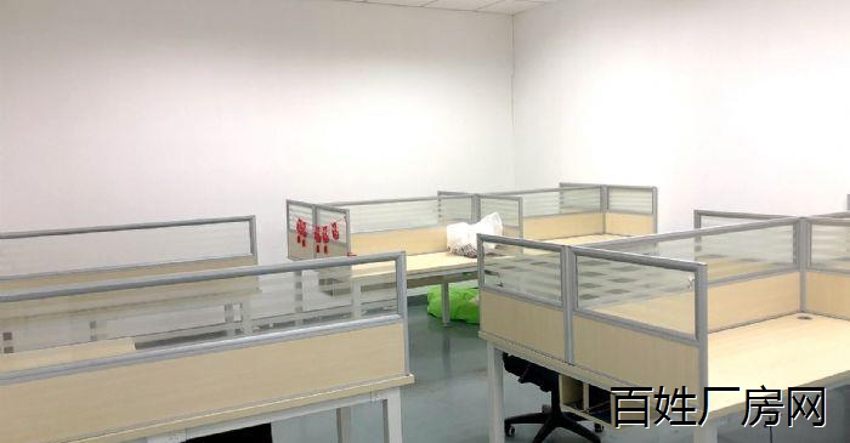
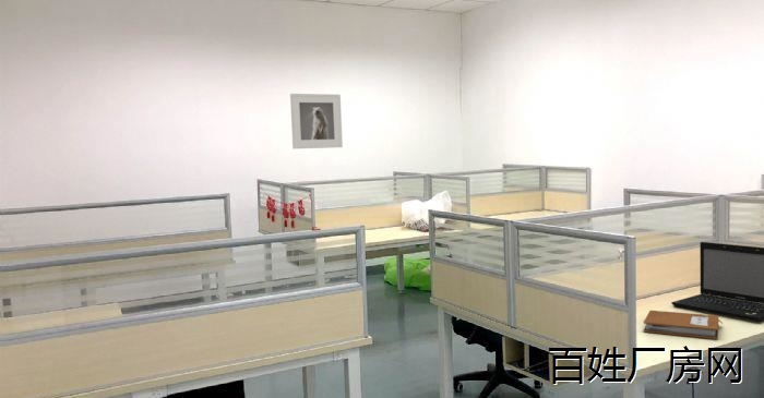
+ notebook (683, 323)
+ laptop (727, 279)
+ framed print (317, 121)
